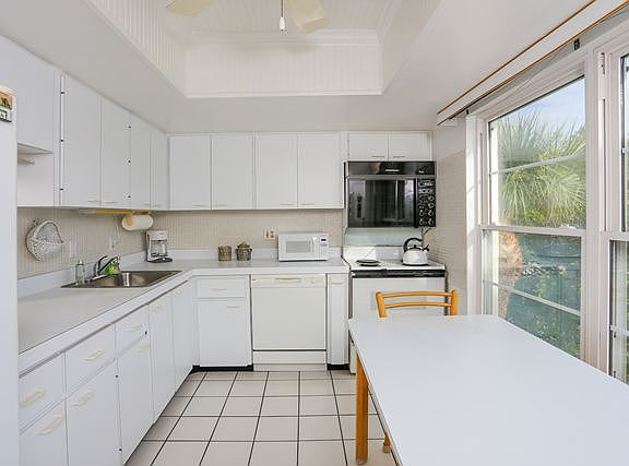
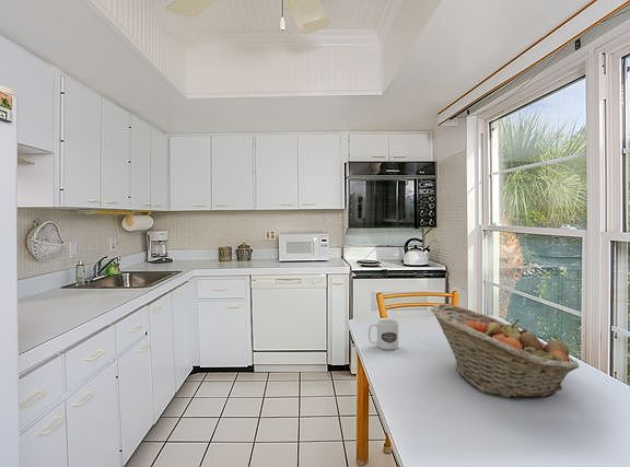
+ fruit basket (497, 343)
+ mug (383, 334)
